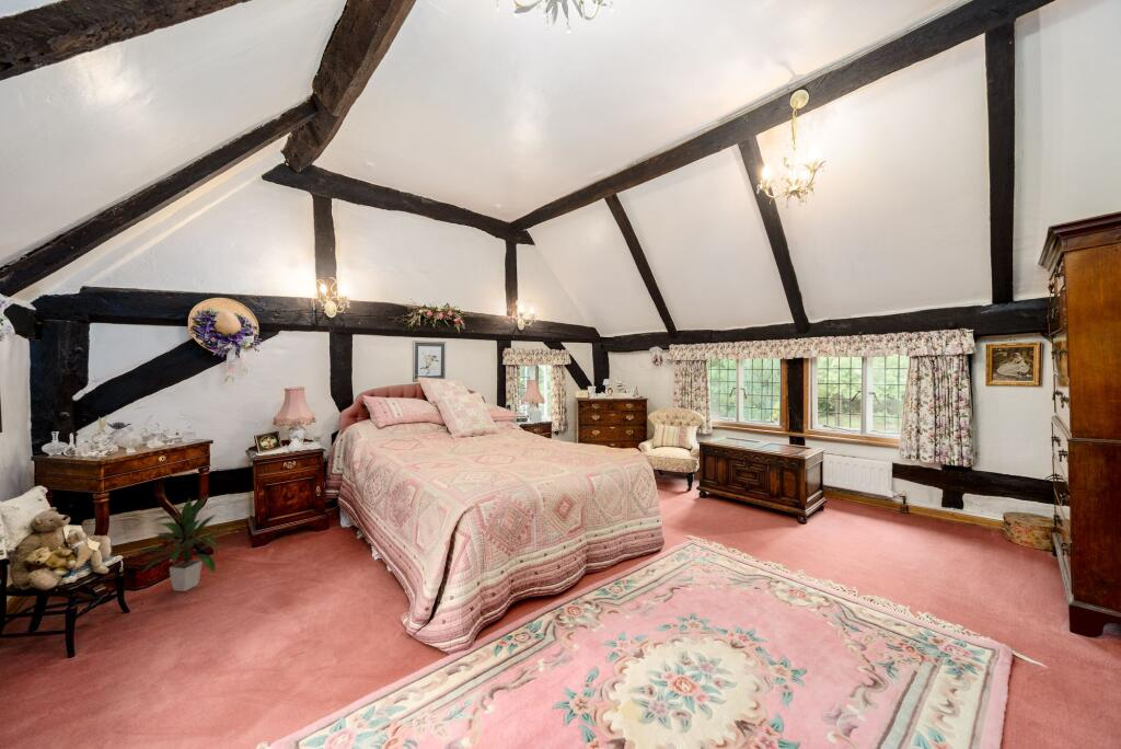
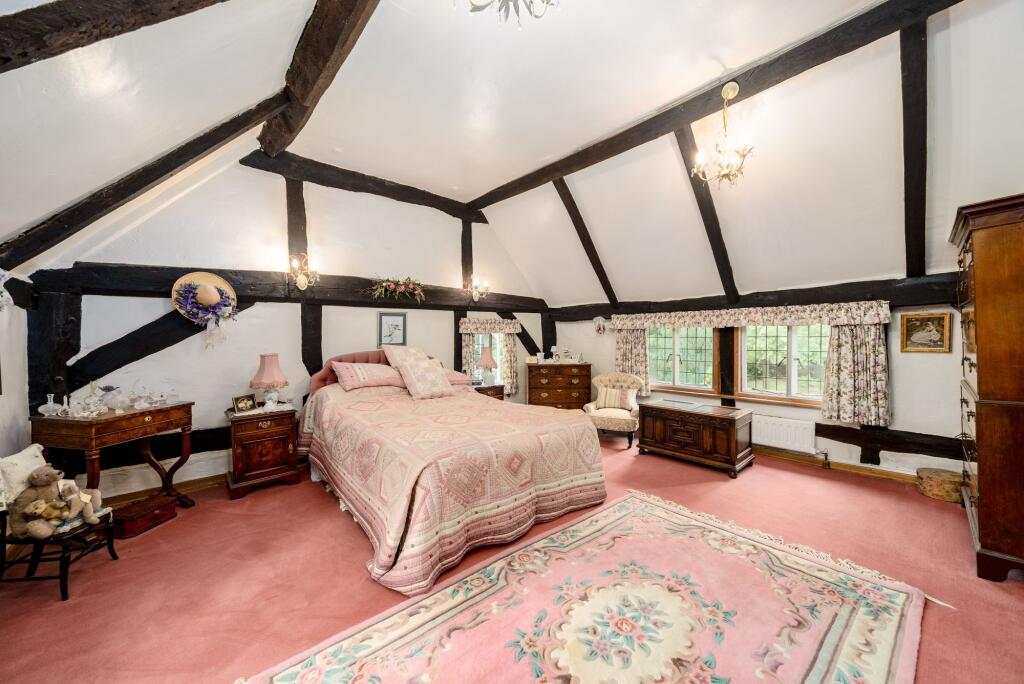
- indoor plant (186, 544)
